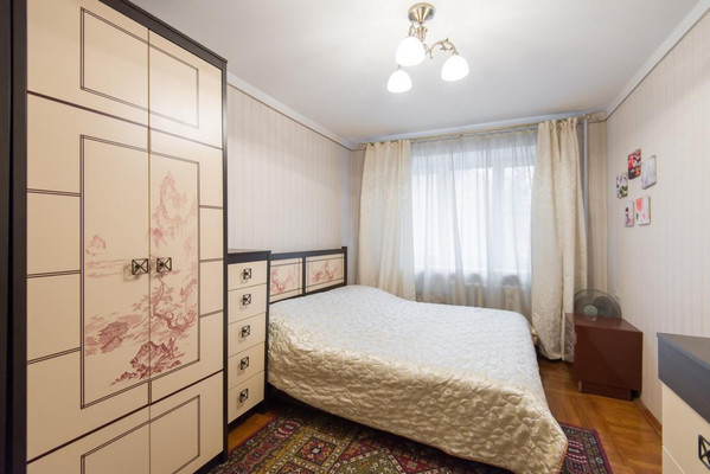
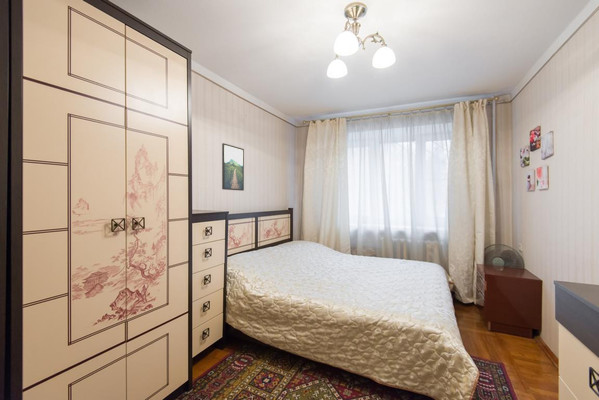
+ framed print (233, 168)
